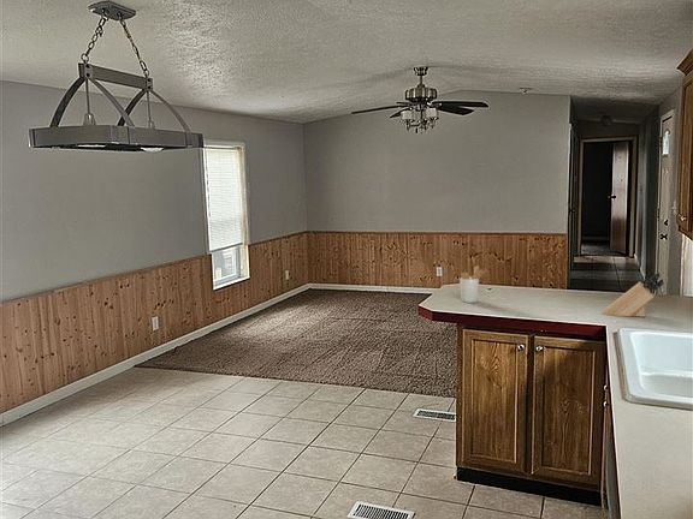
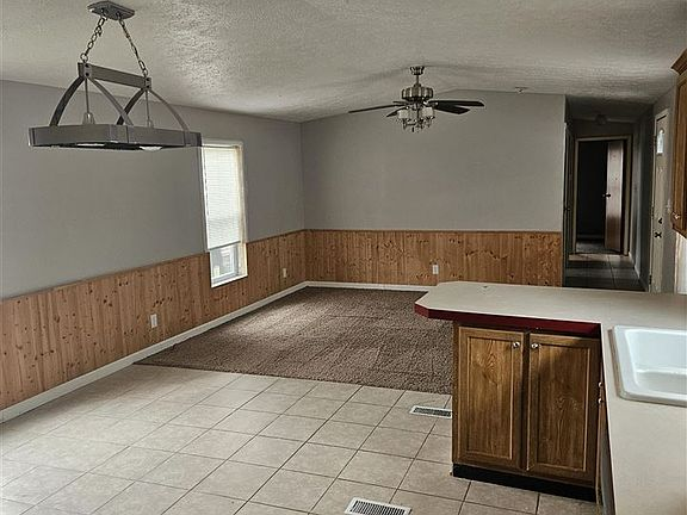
- knife block (632, 293)
- utensil holder (473, 284)
